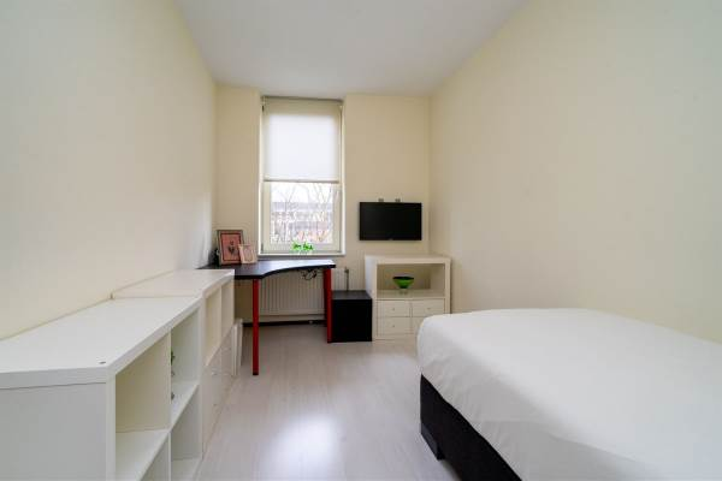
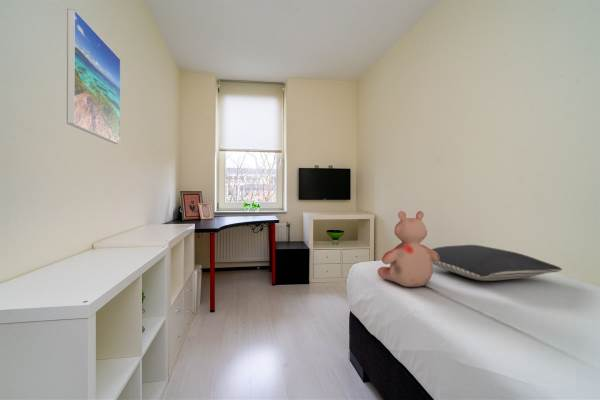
+ teddy bear (404, 246)
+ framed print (97, 86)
+ pillow (478, 261)
